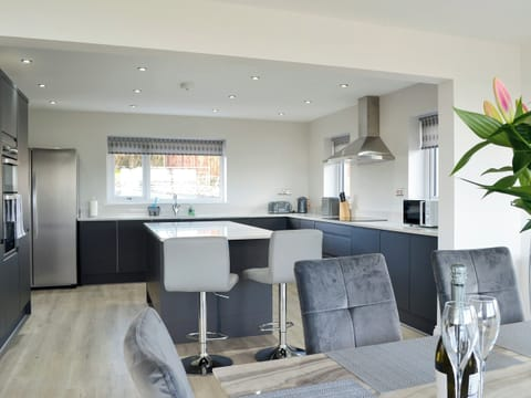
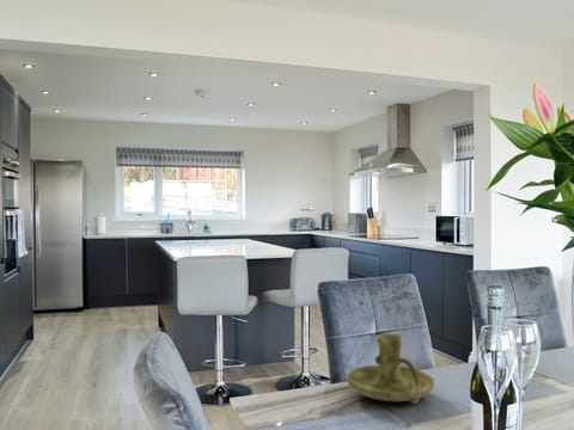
+ candle holder (393, 368)
